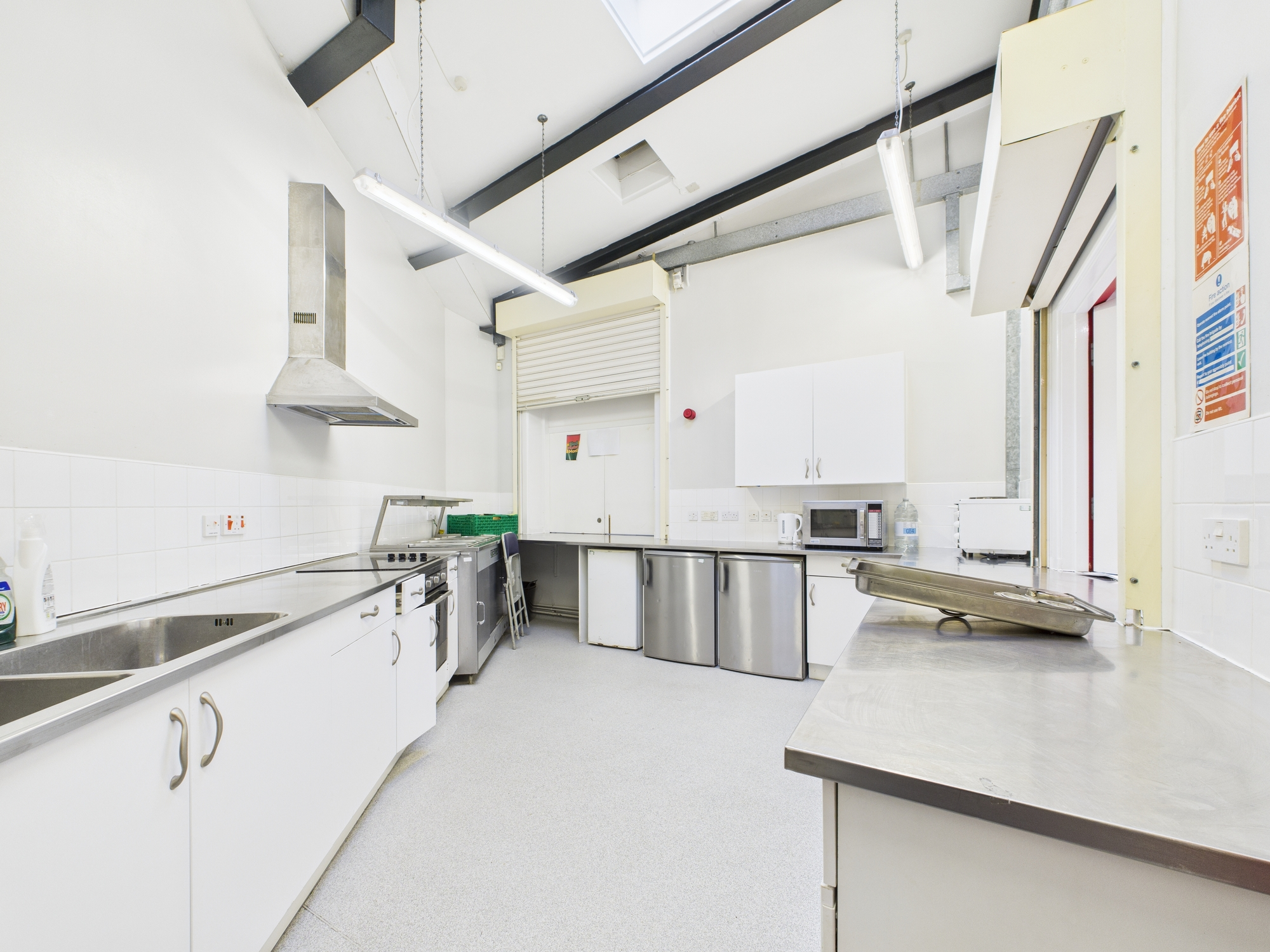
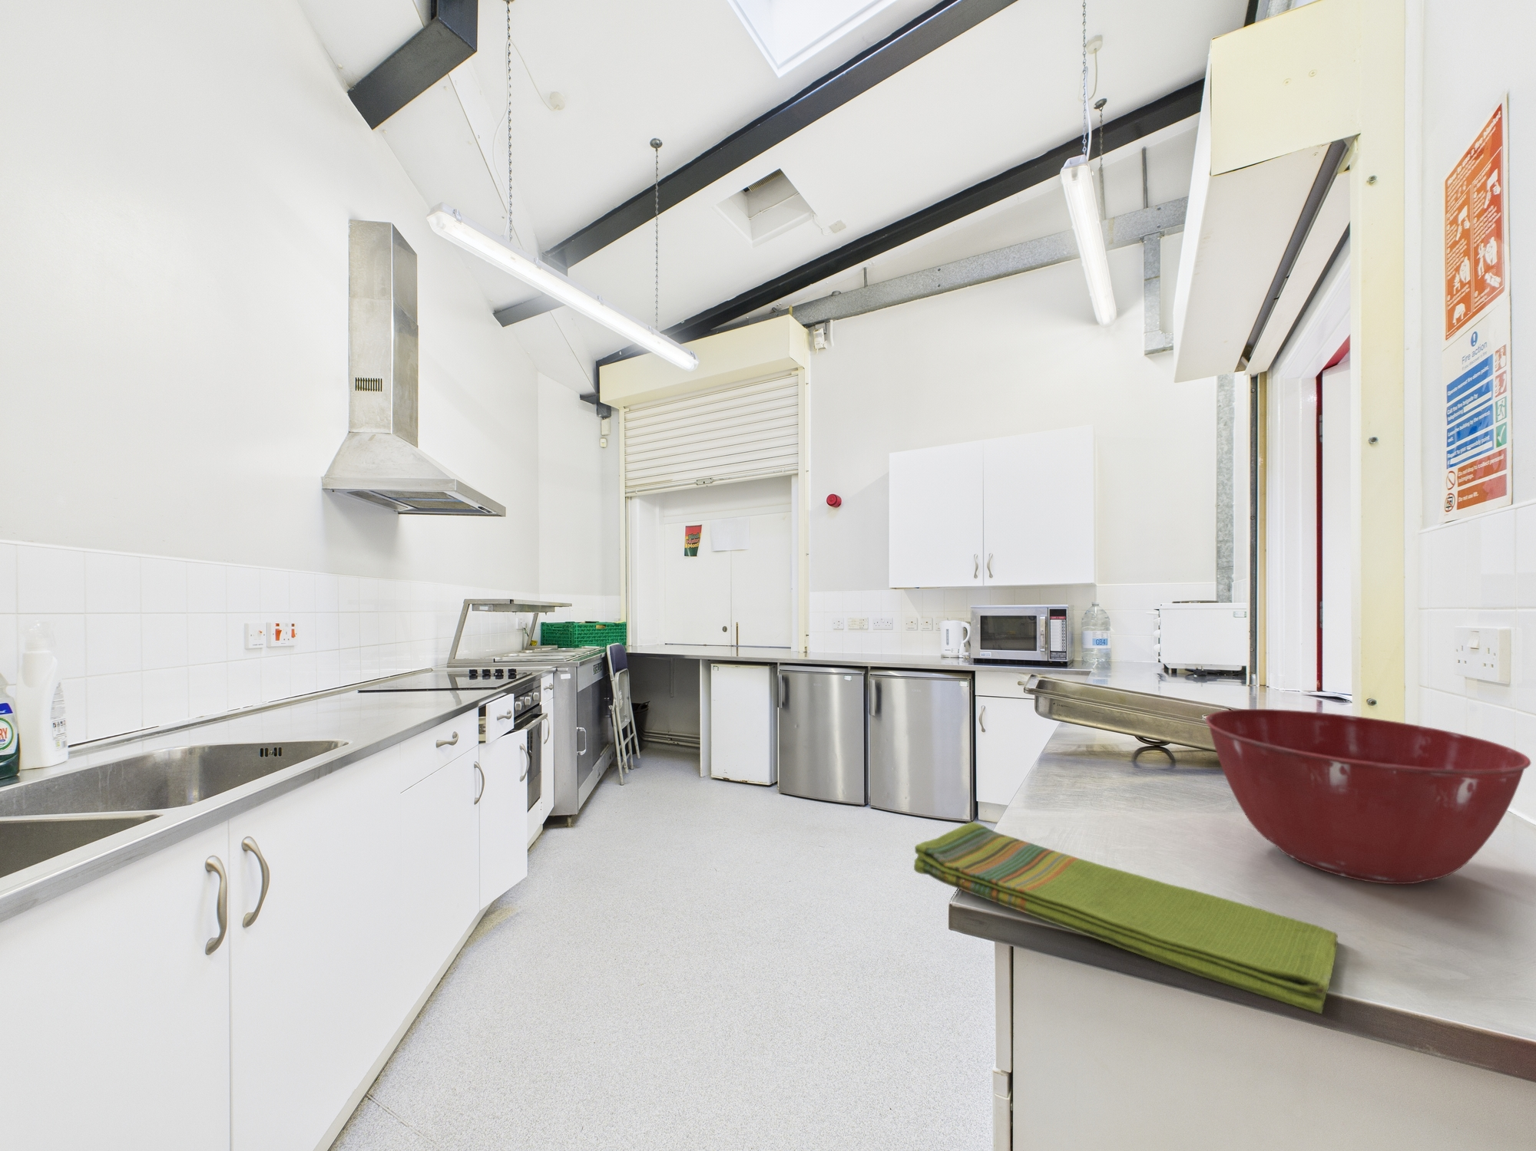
+ dish towel (1101, 890)
+ mixing bowl (1347, 796)
